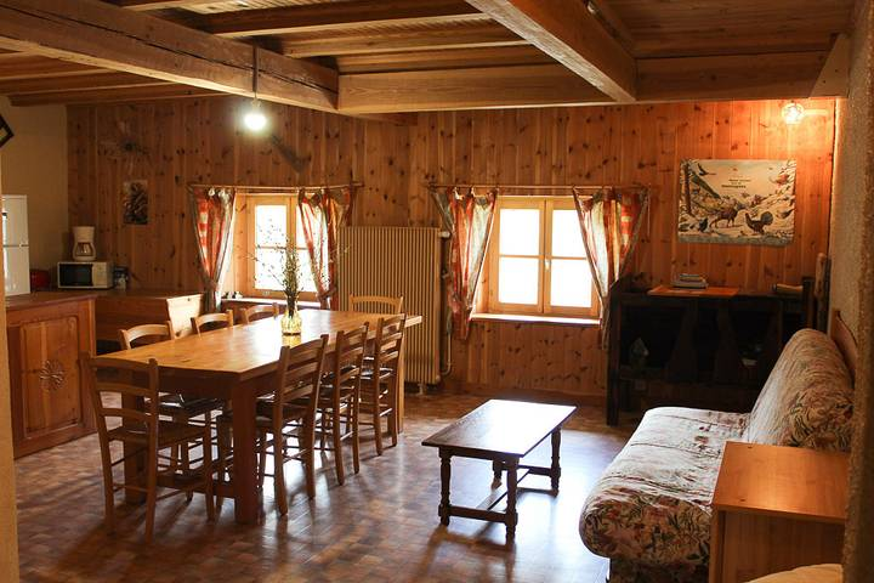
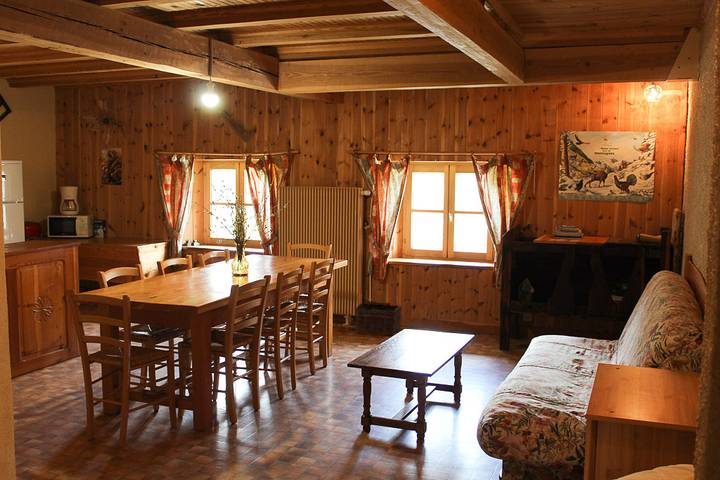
+ basket (379, 315)
